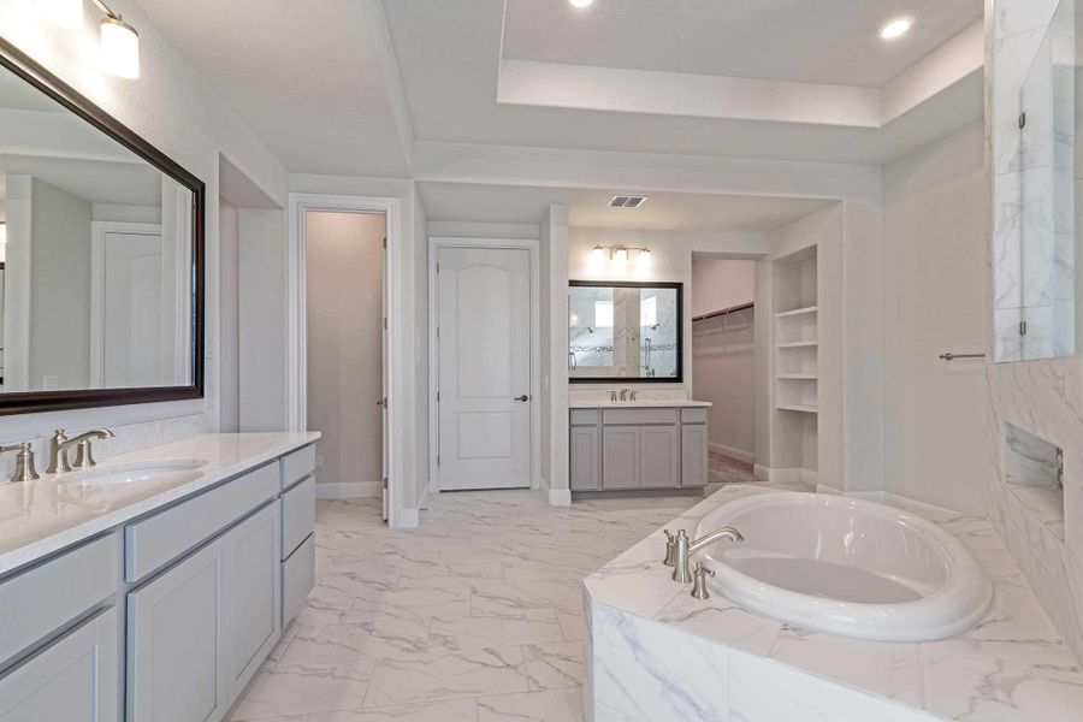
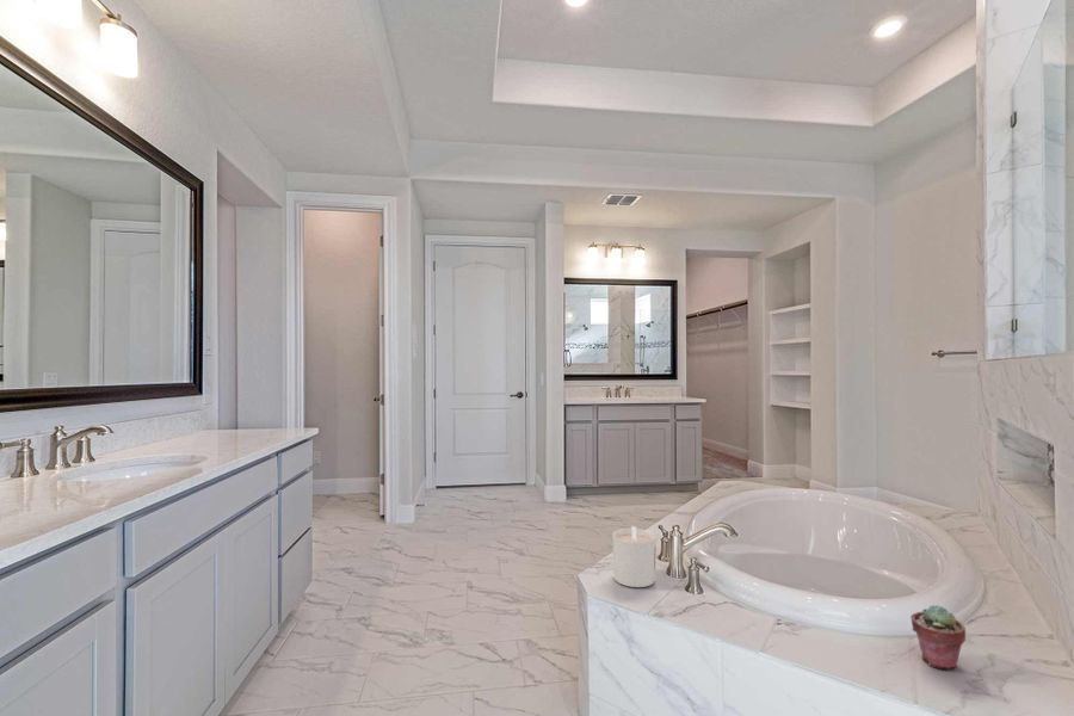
+ candle (634, 553)
+ potted succulent (938, 632)
